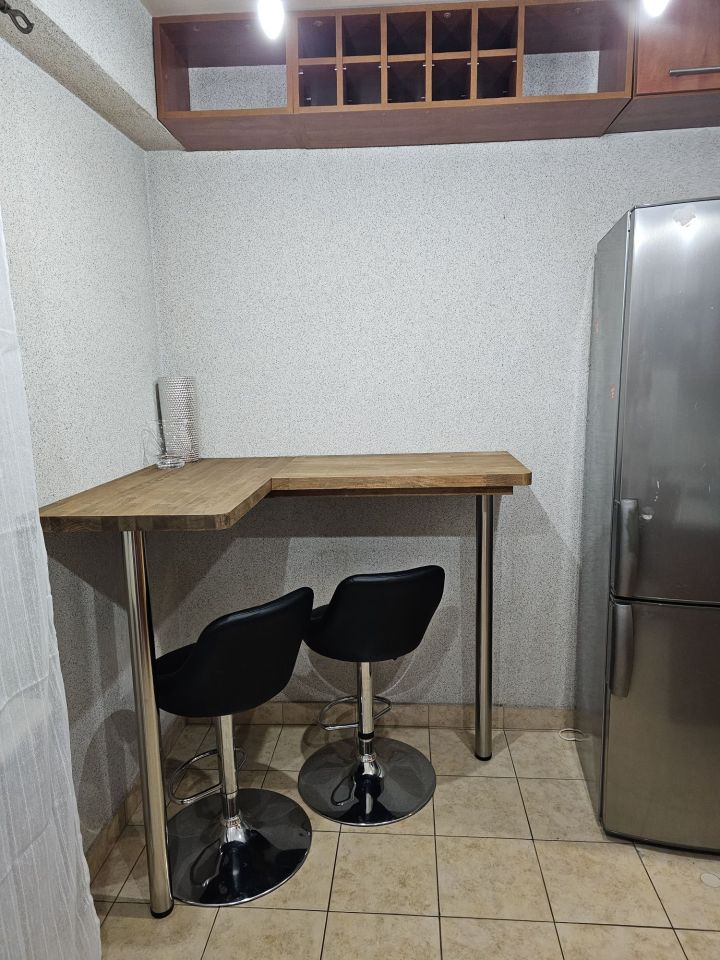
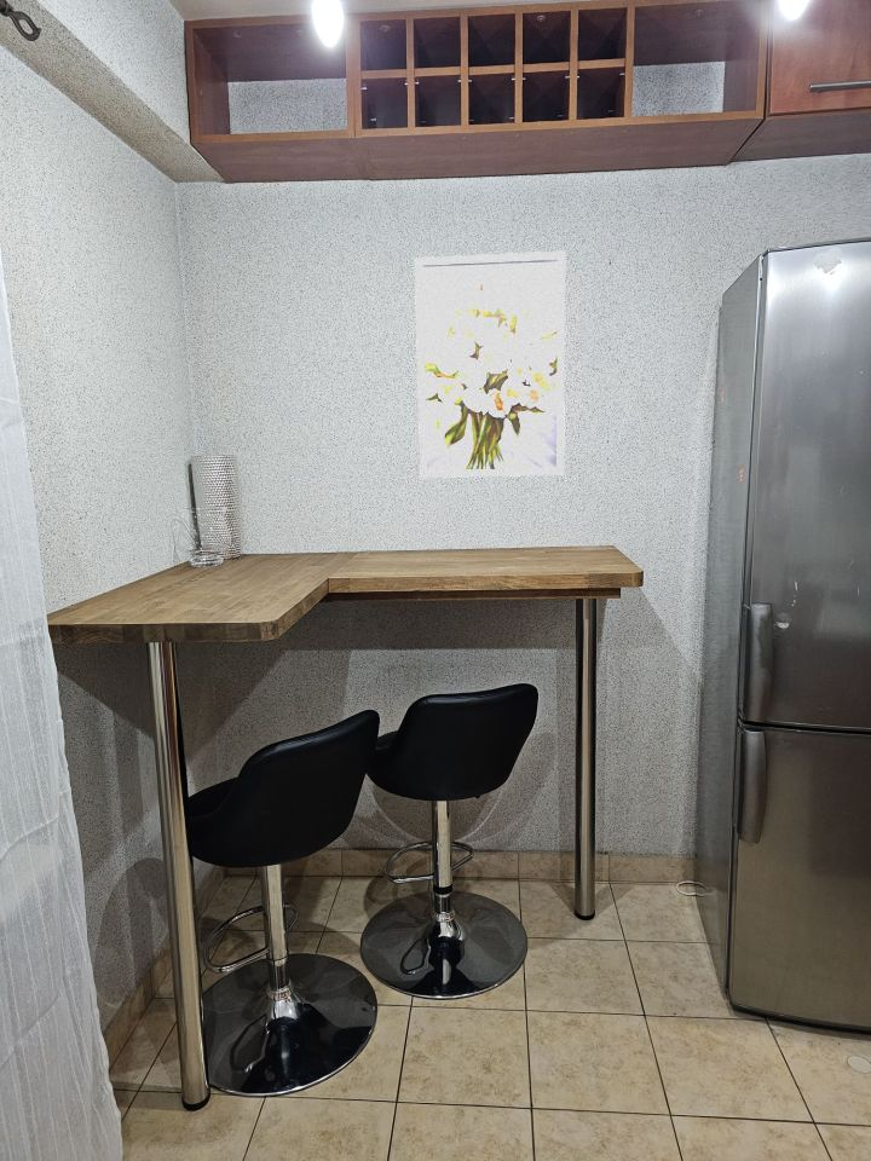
+ wall art (490, 368)
